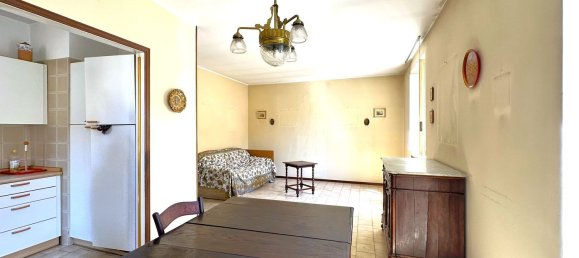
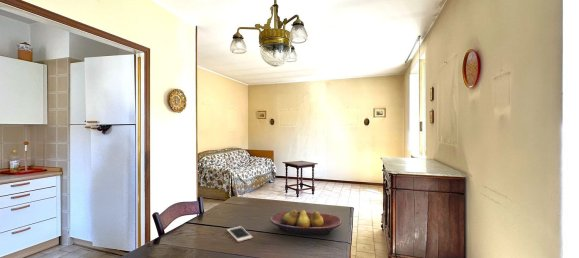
+ cell phone (239, 233)
+ fruit bowl (305, 220)
